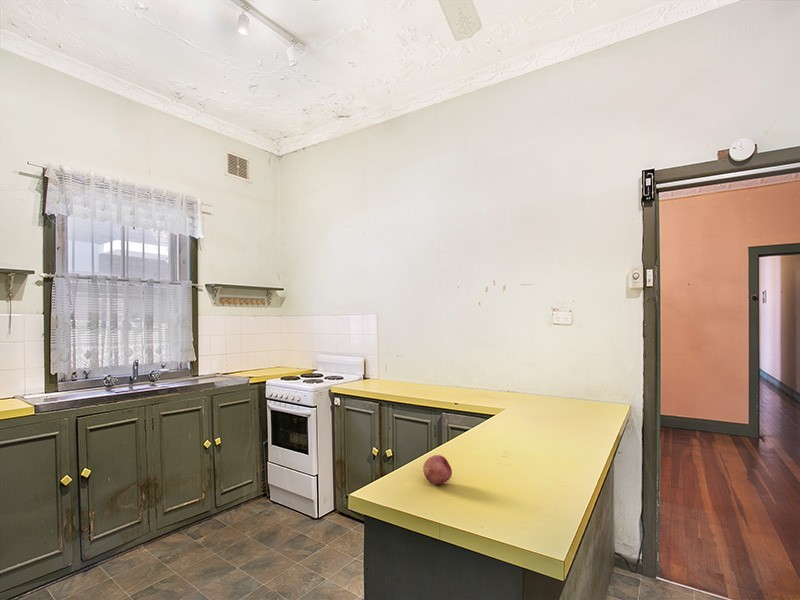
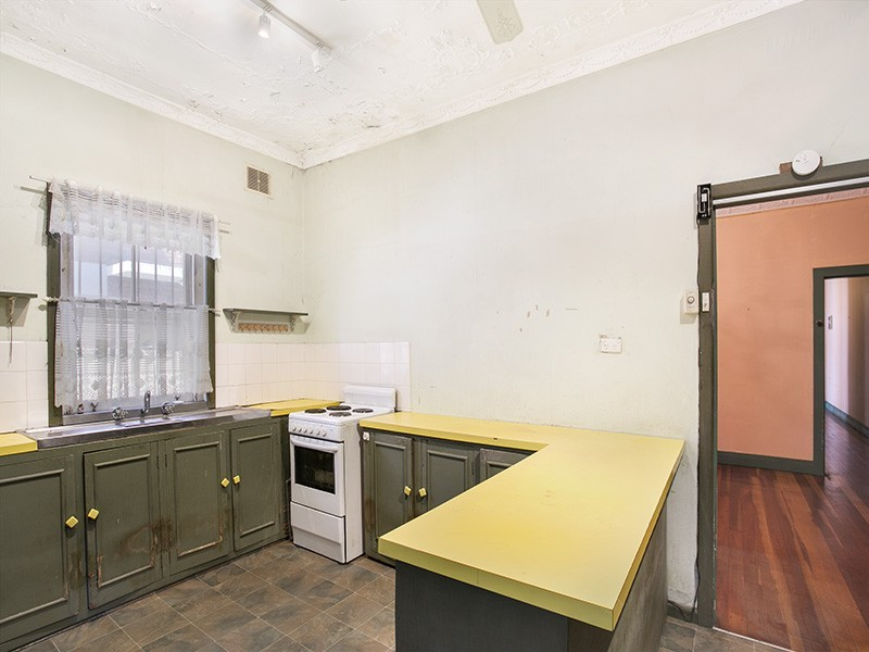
- fruit (437, 469)
